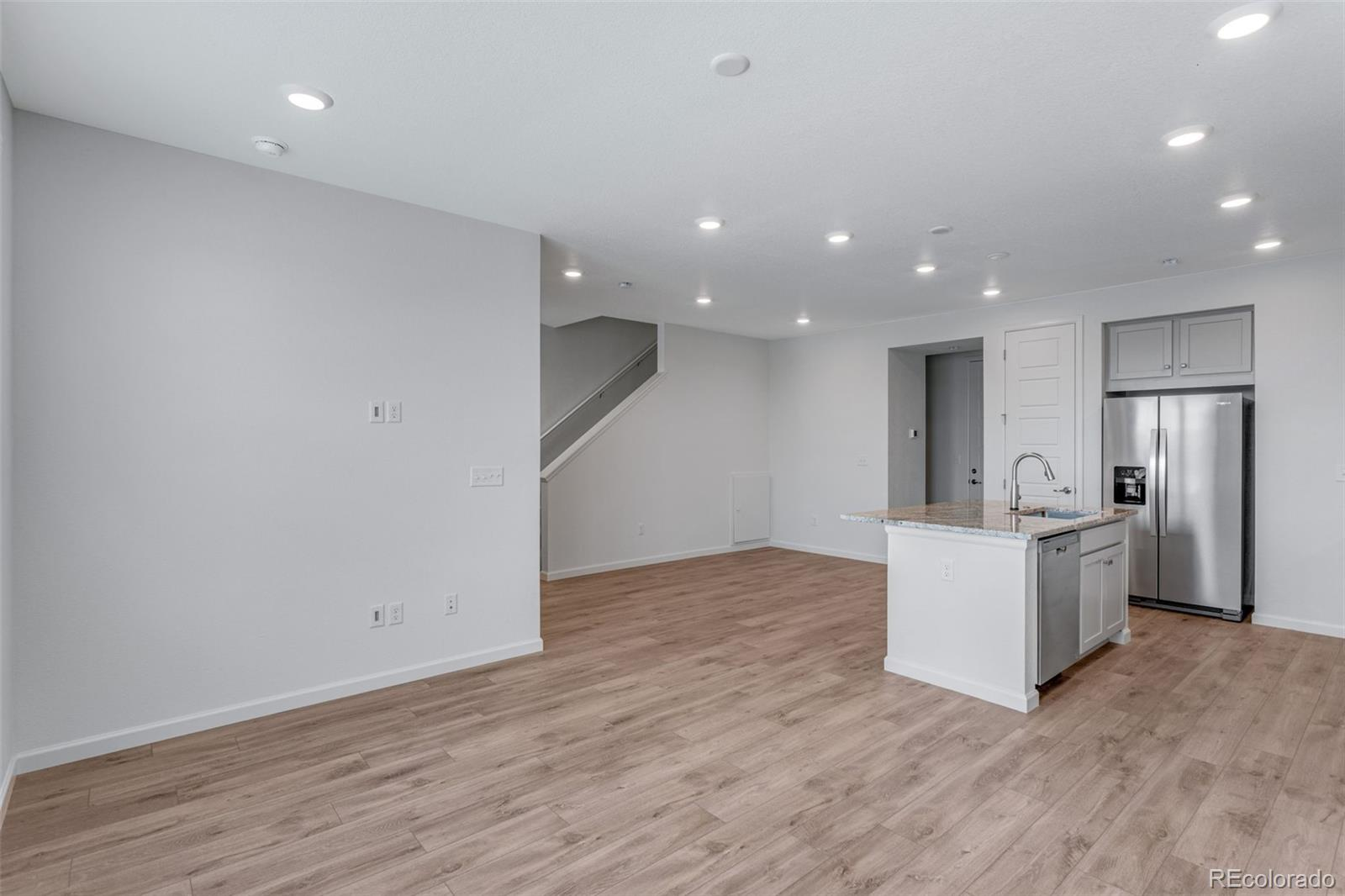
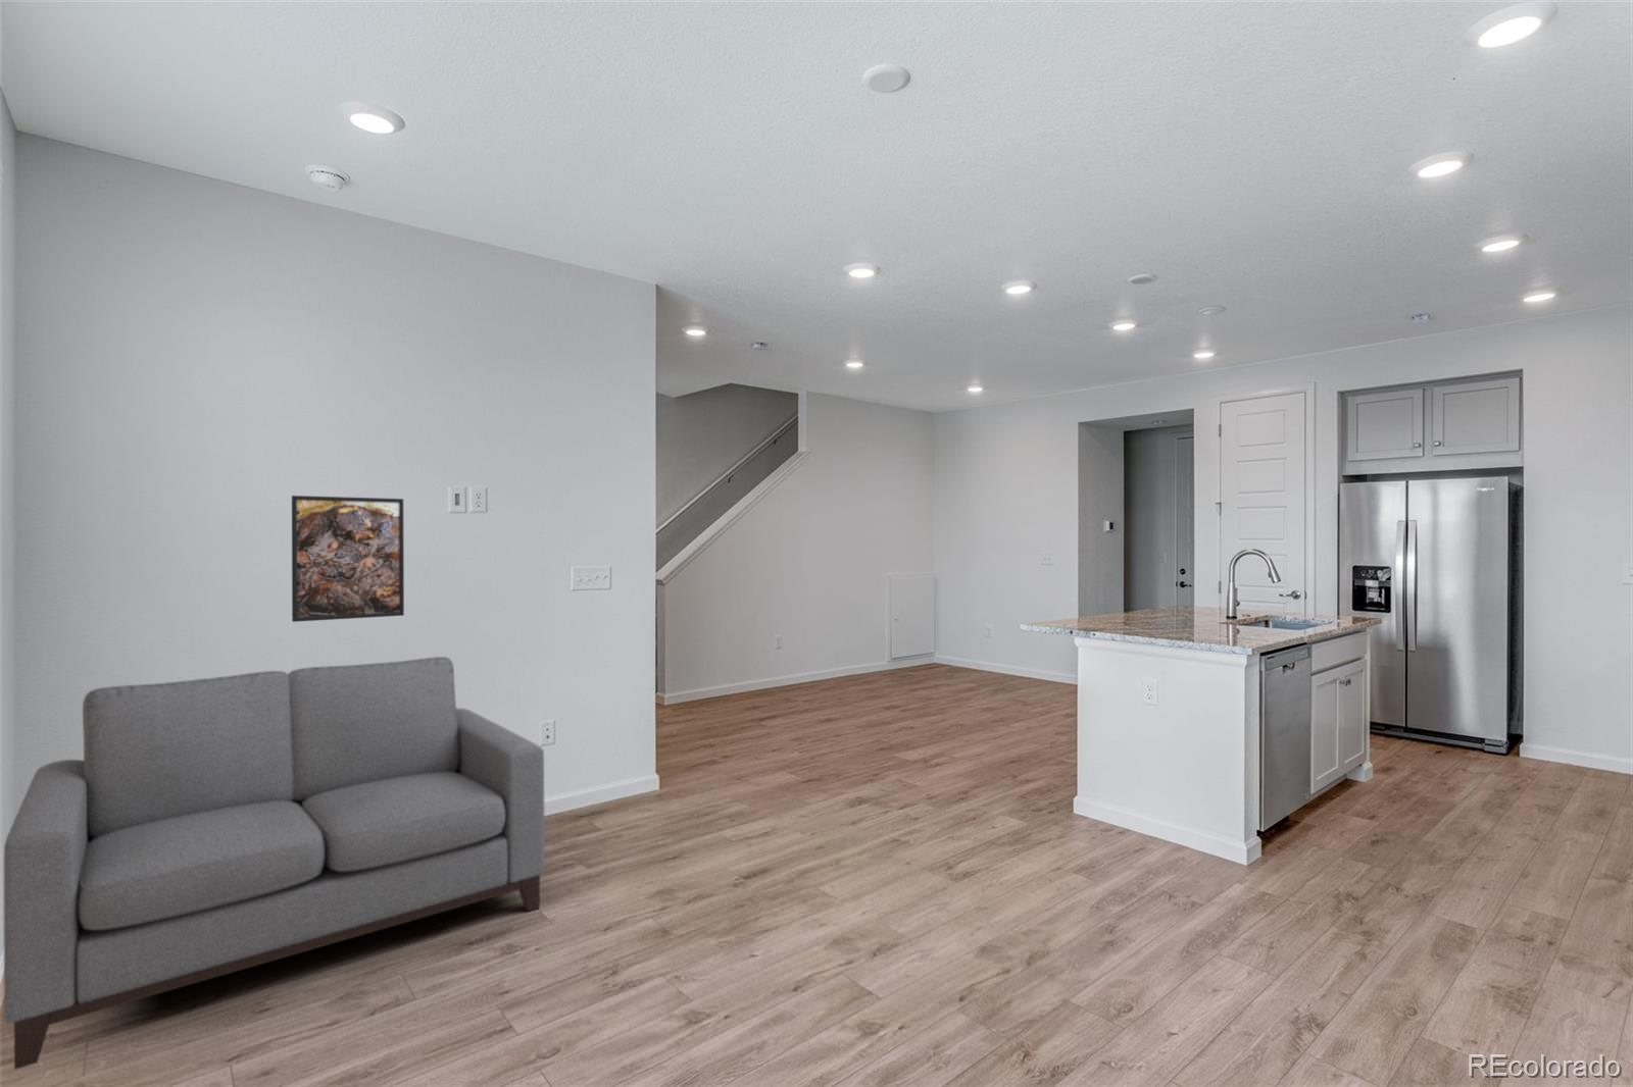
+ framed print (348, 558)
+ sofa (304, 802)
